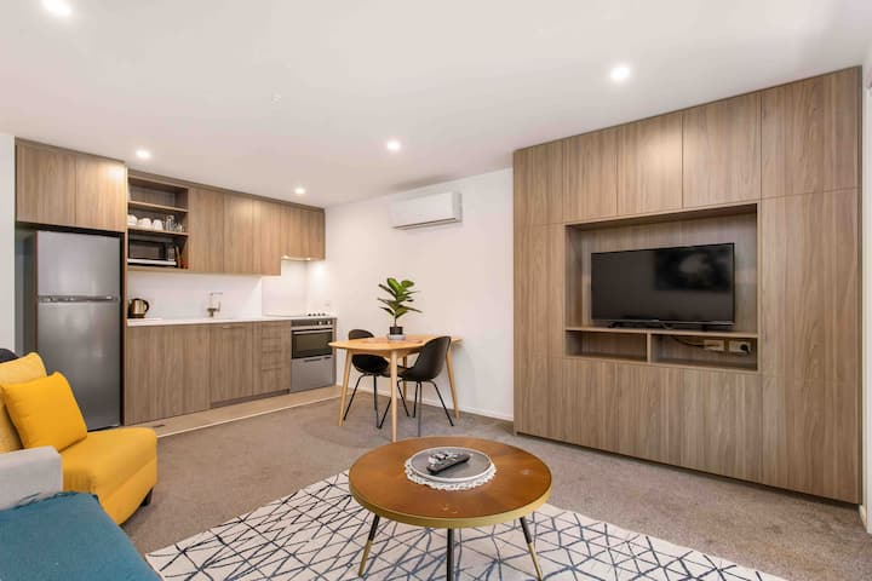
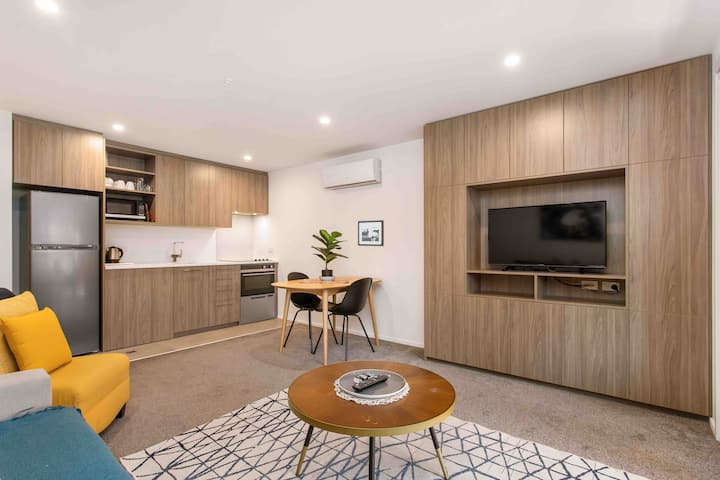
+ picture frame (370, 233)
